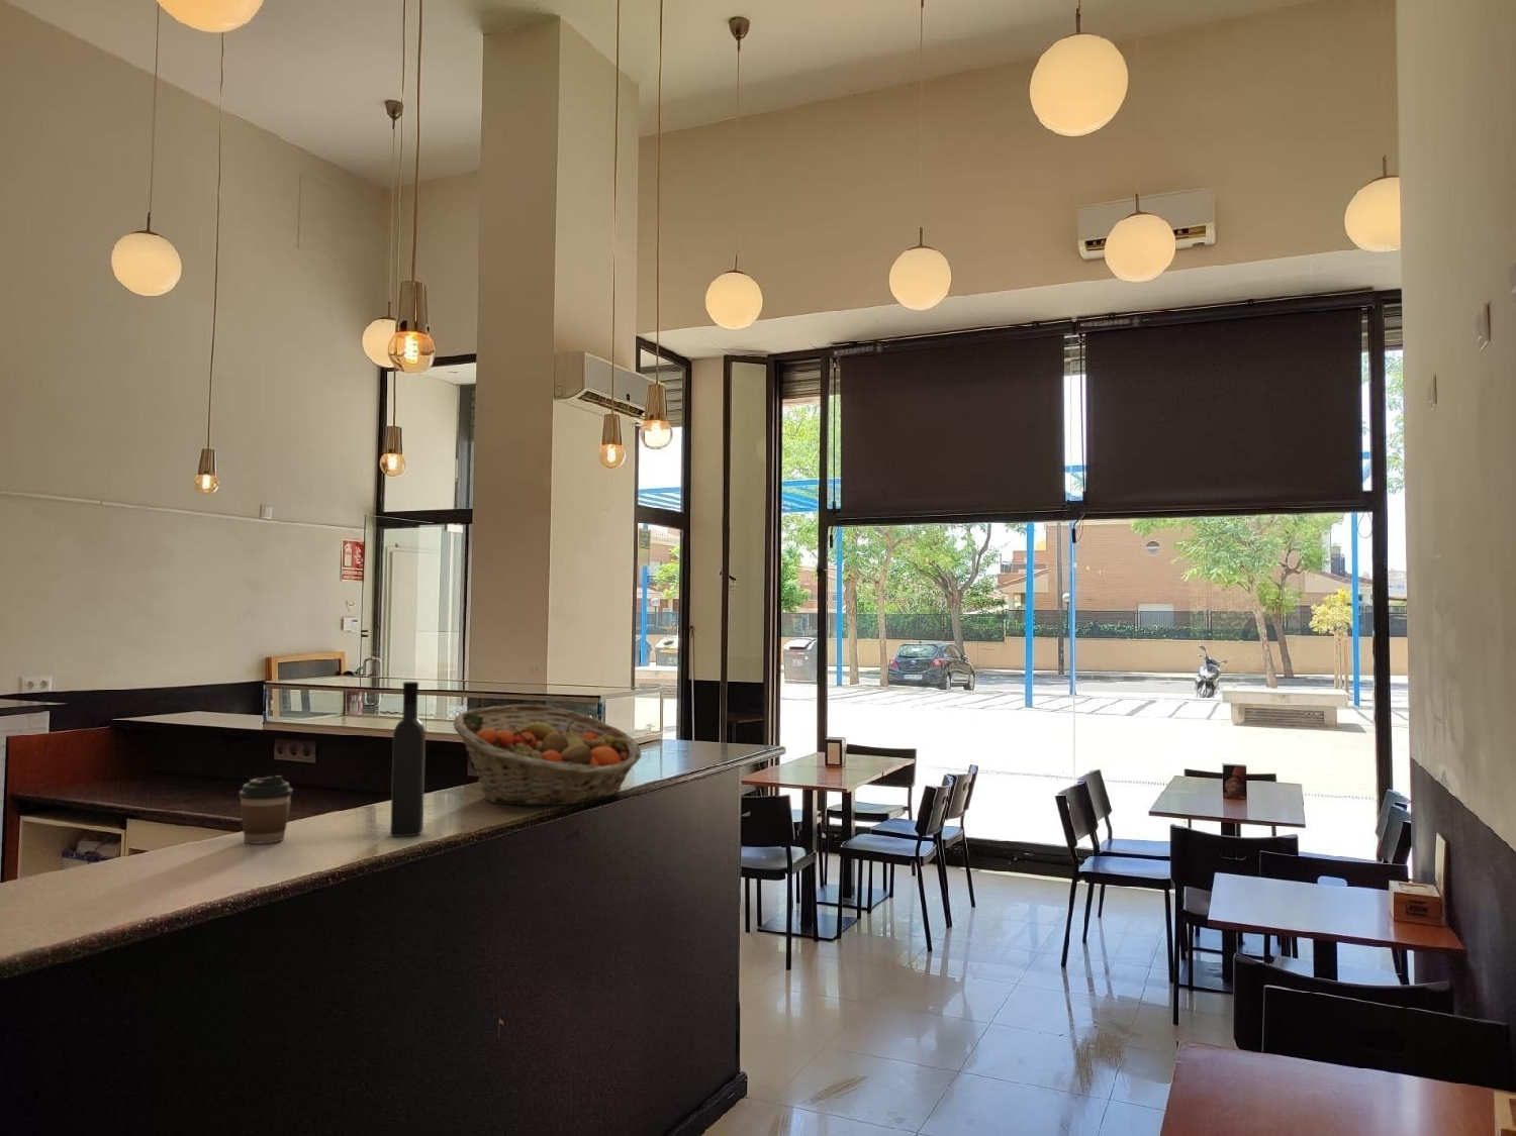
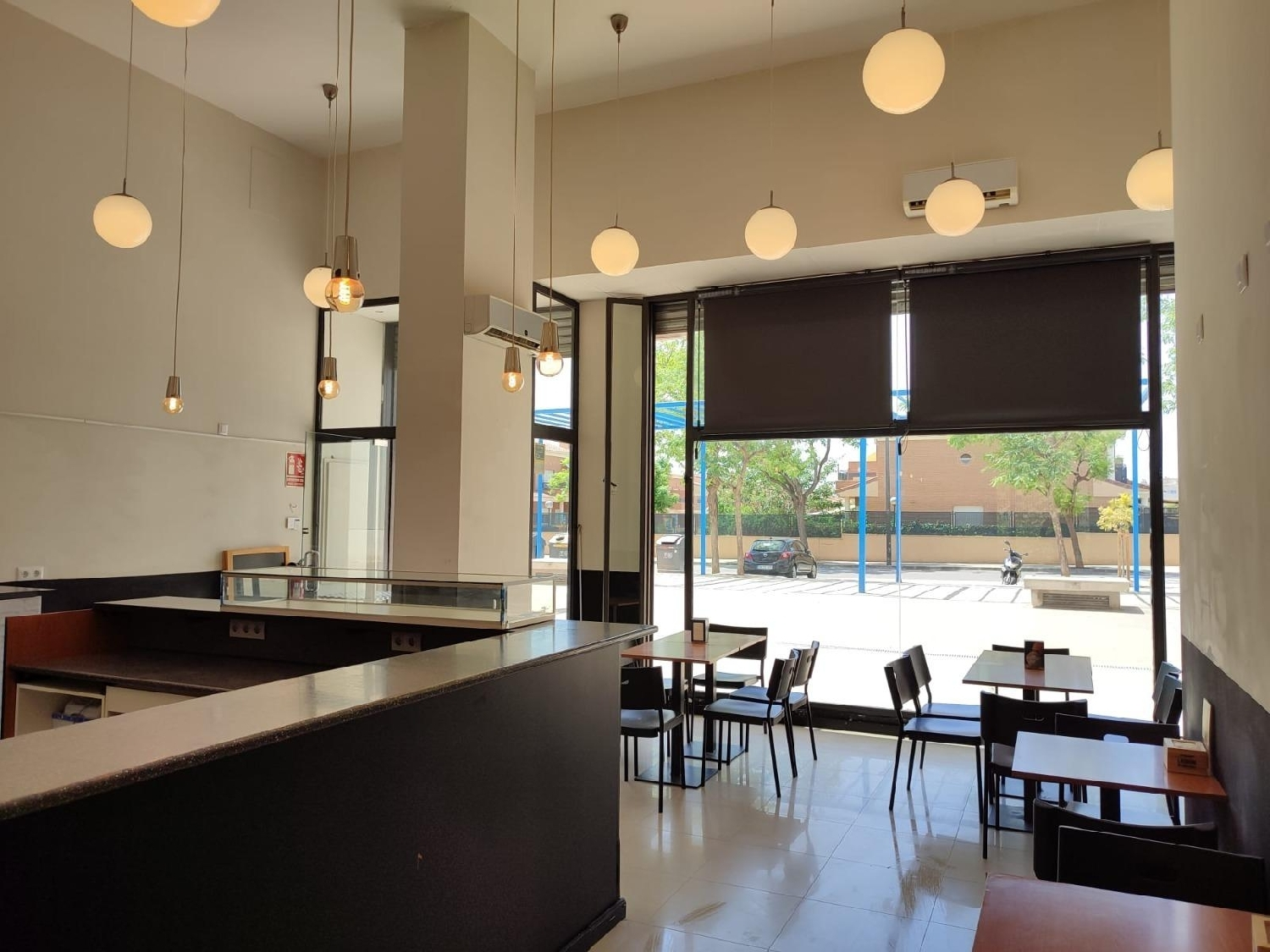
- fruit basket (549, 752)
- coffee cup (265, 807)
- wine bottle (408, 758)
